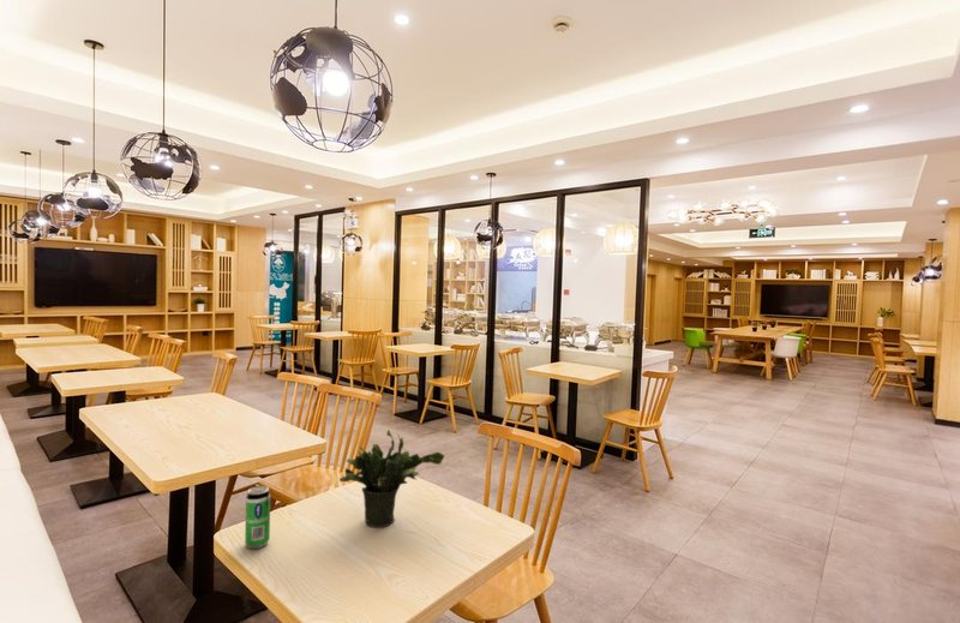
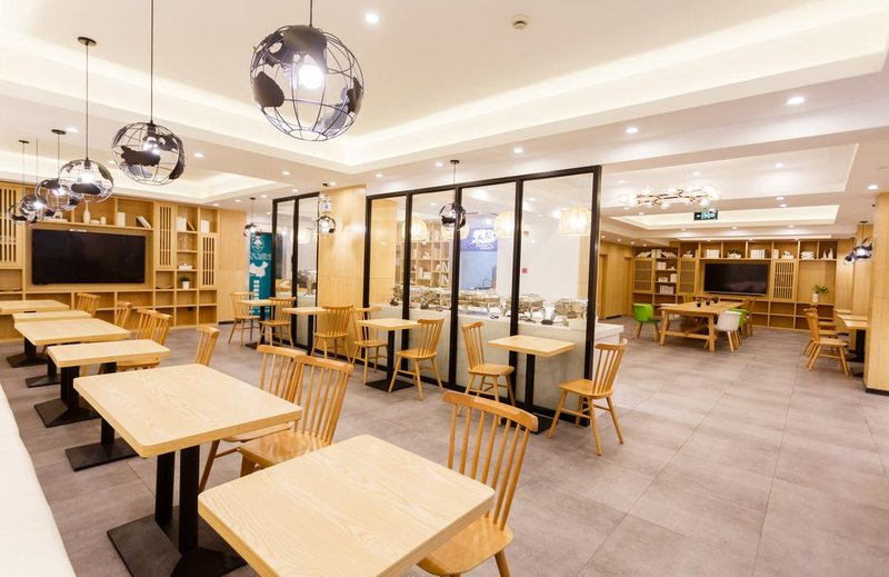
- beverage can (257, 516)
- potted plant (396, 473)
